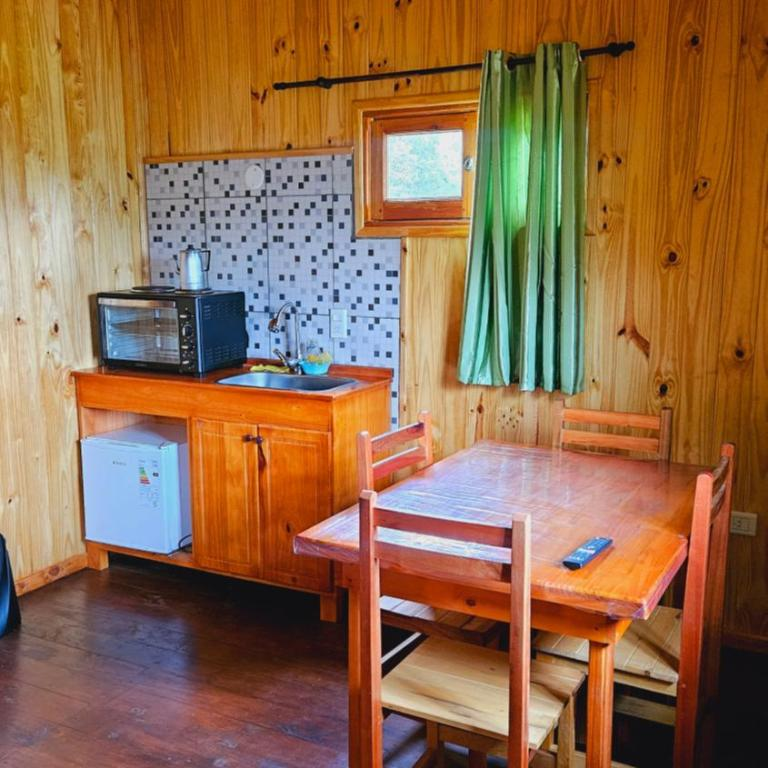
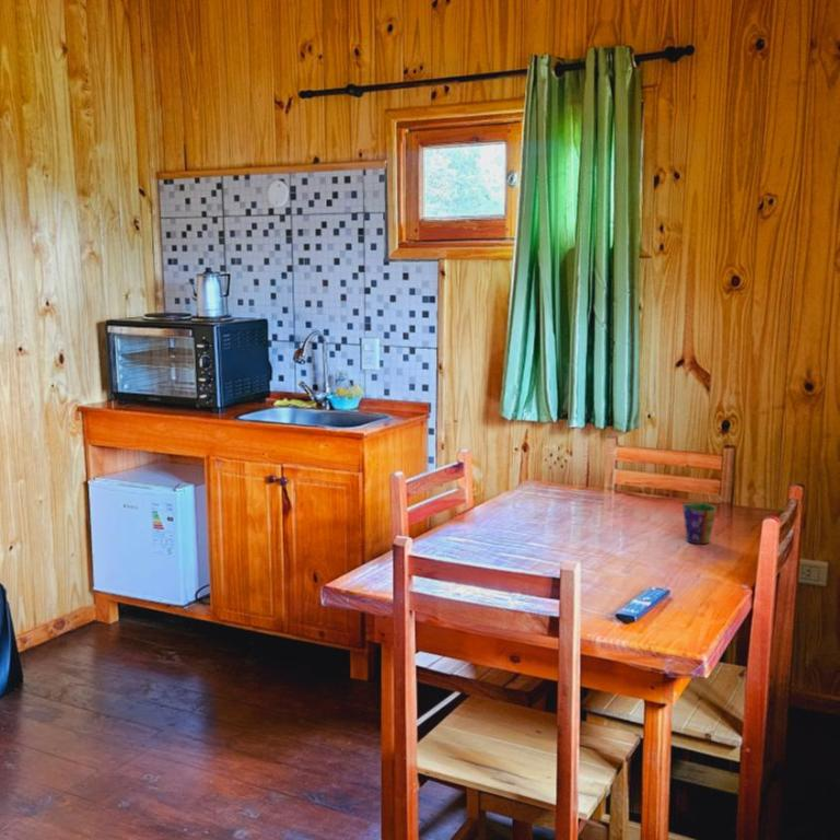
+ cup (699, 525)
